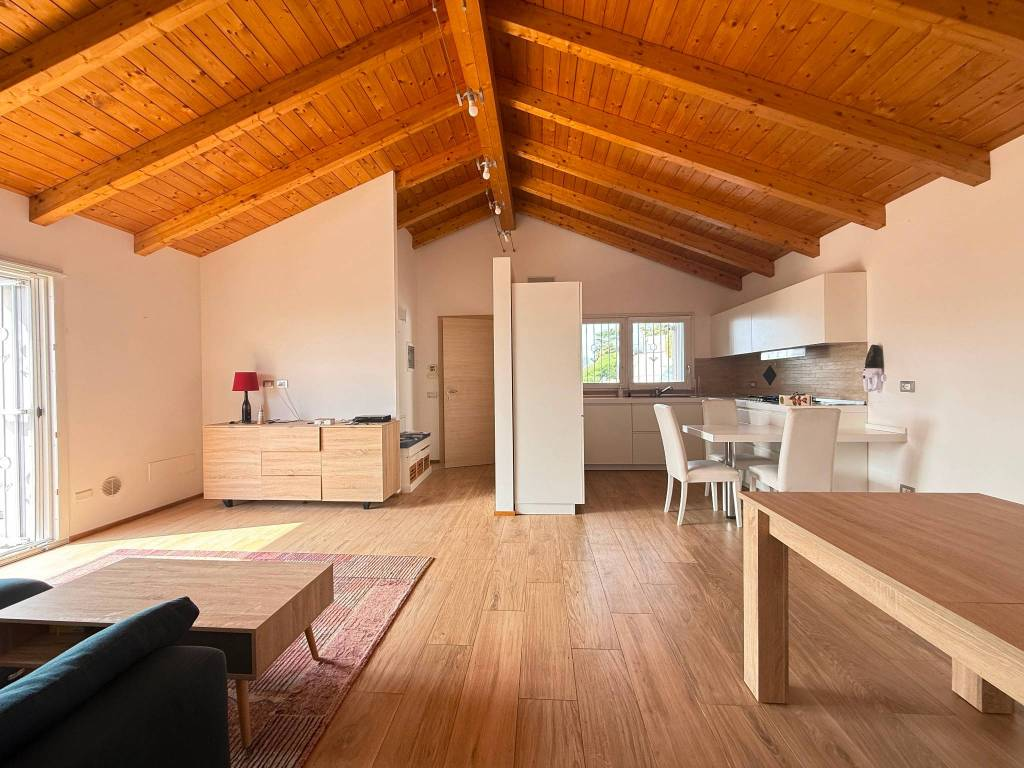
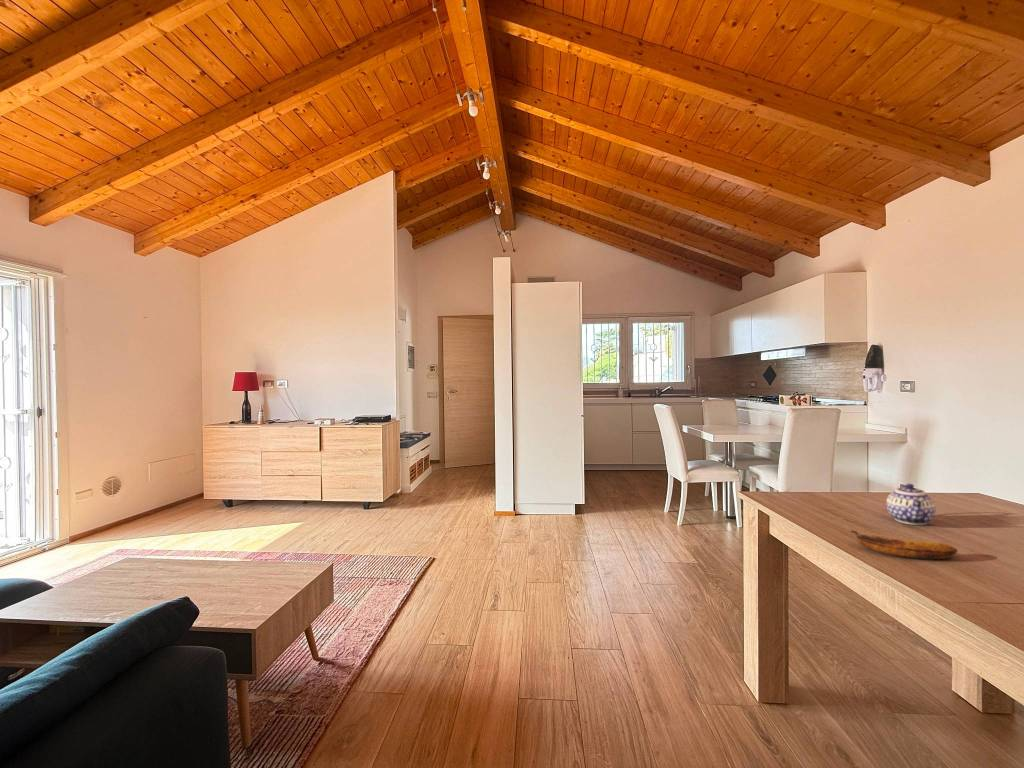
+ teapot (910, 502)
+ banana (903, 544)
